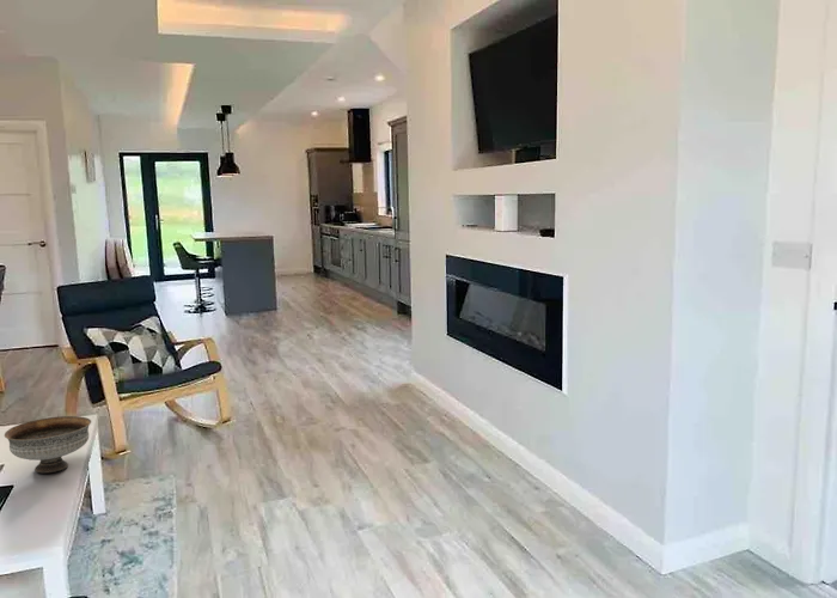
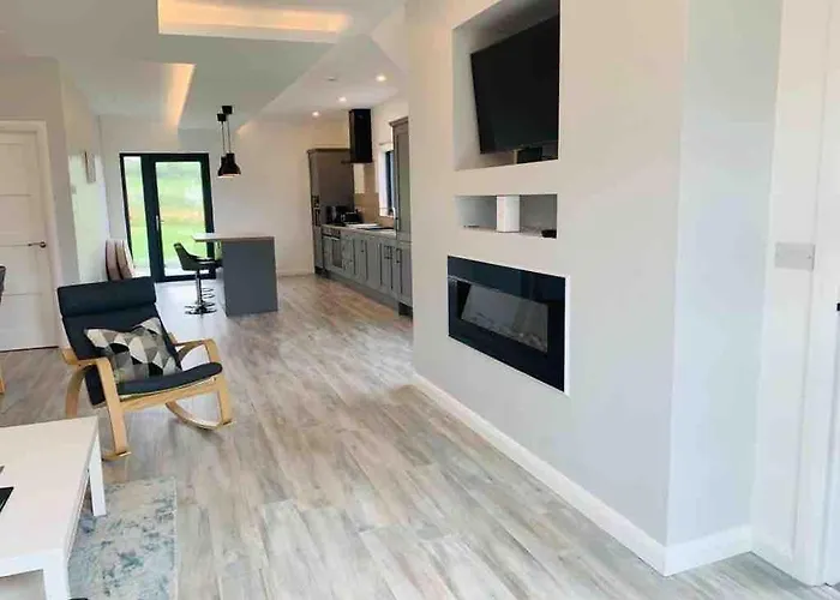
- bowl (50, 446)
